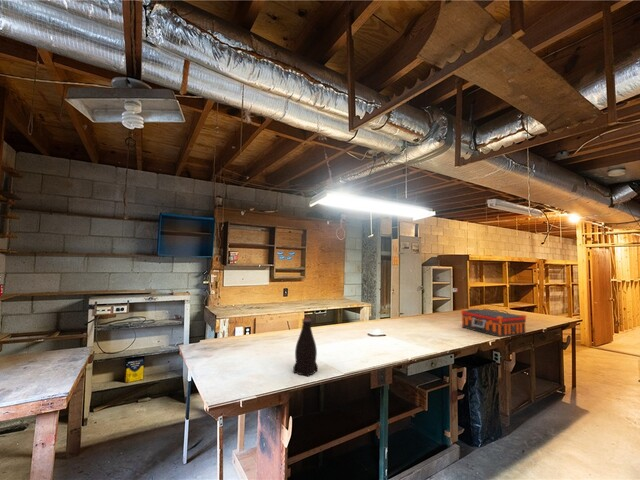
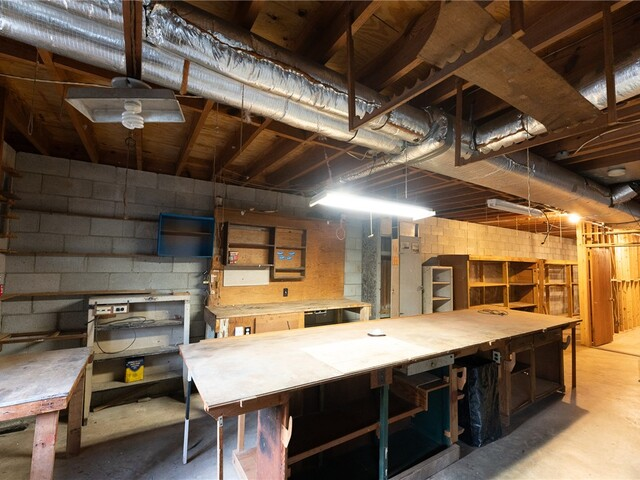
- toolbox (486, 310)
- bottle (306, 345)
